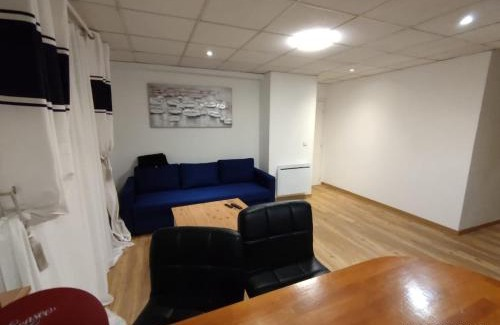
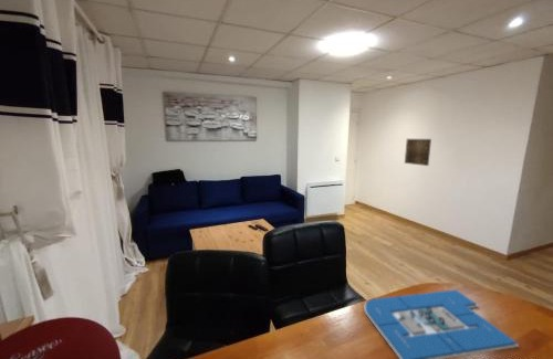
+ wall art (417, 151)
+ board game (436, 316)
